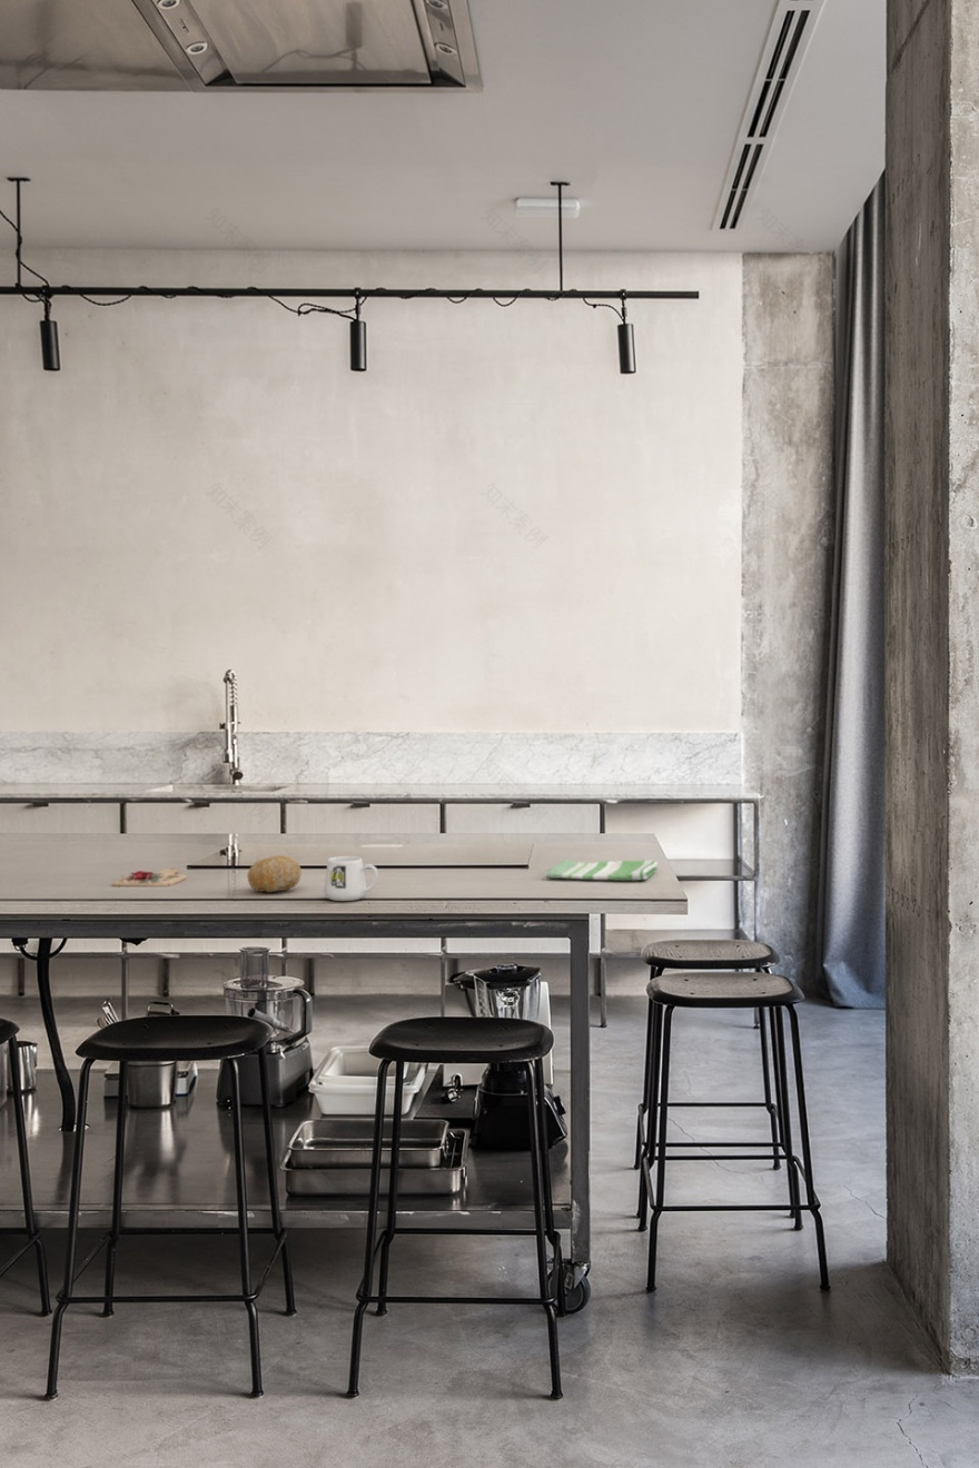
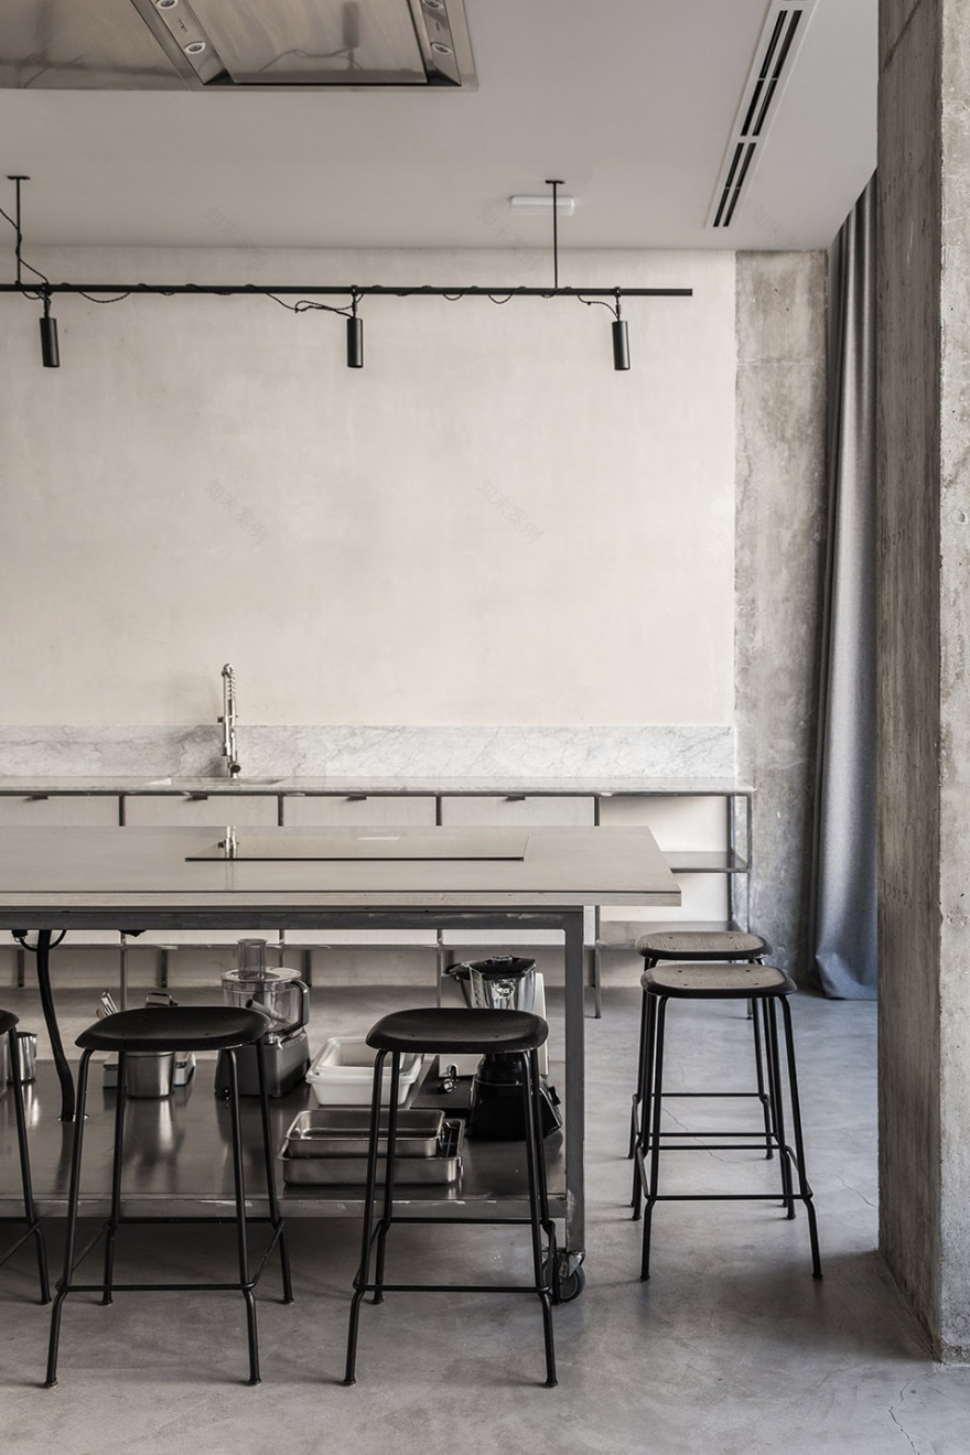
- cutting board (157, 873)
- mug (352, 879)
- dish towel (603, 869)
- fruit (275, 873)
